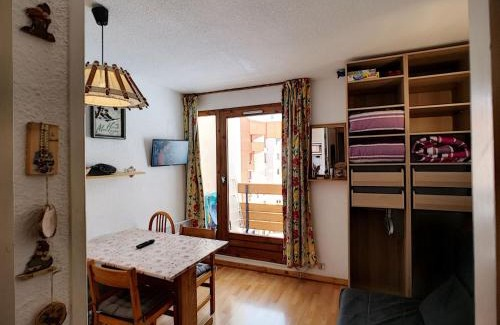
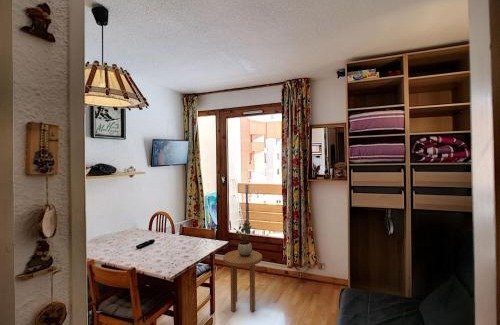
+ potted plant (243, 237)
+ side table (236, 280)
